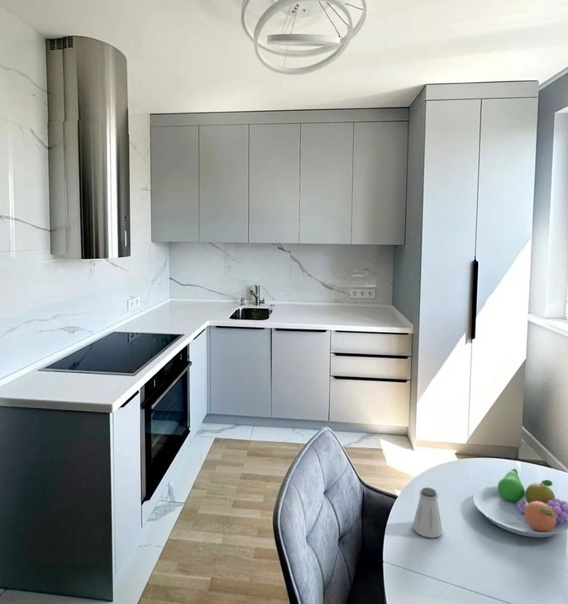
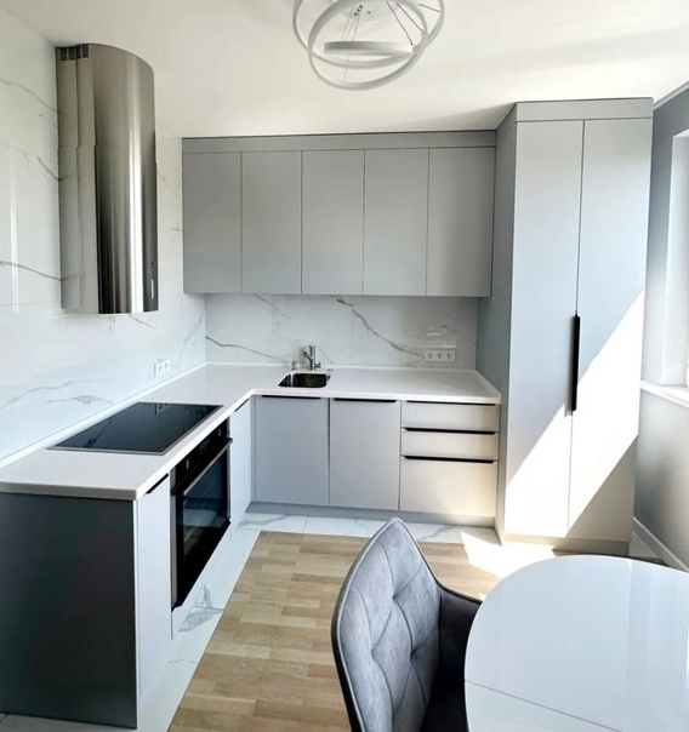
- fruit bowl (521, 498)
- saltshaker (428, 509)
